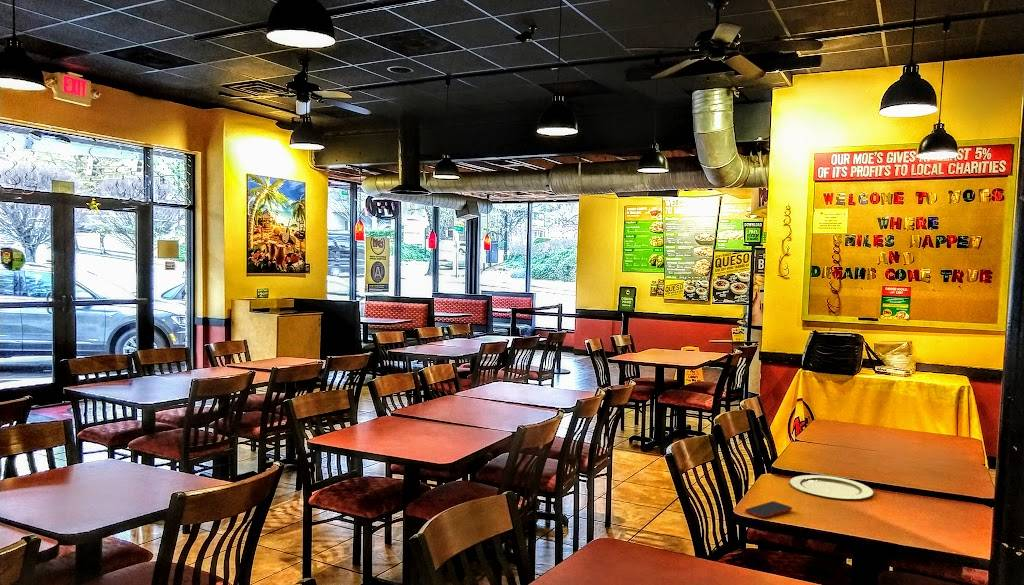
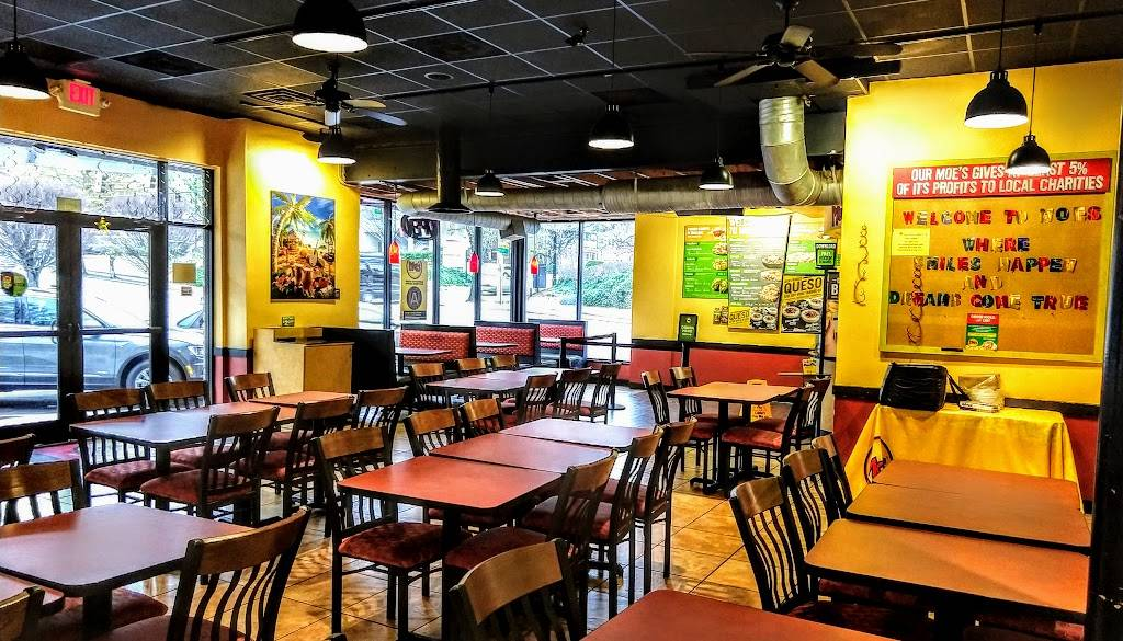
- smartphone (768, 509)
- plate (830, 487)
